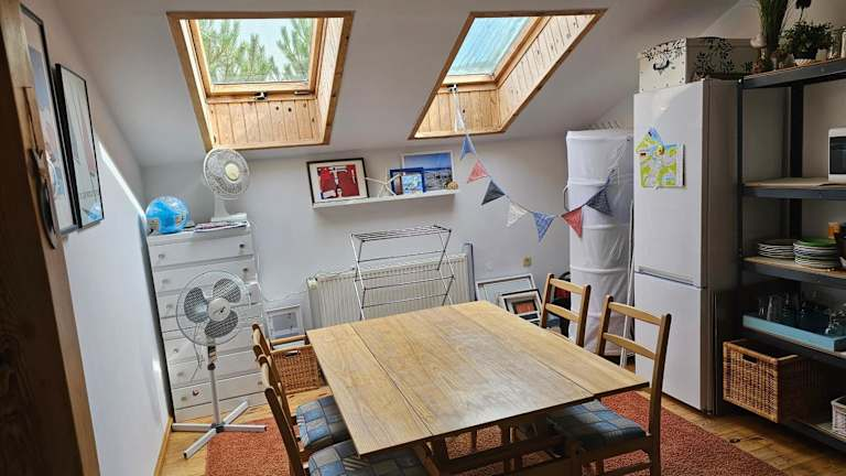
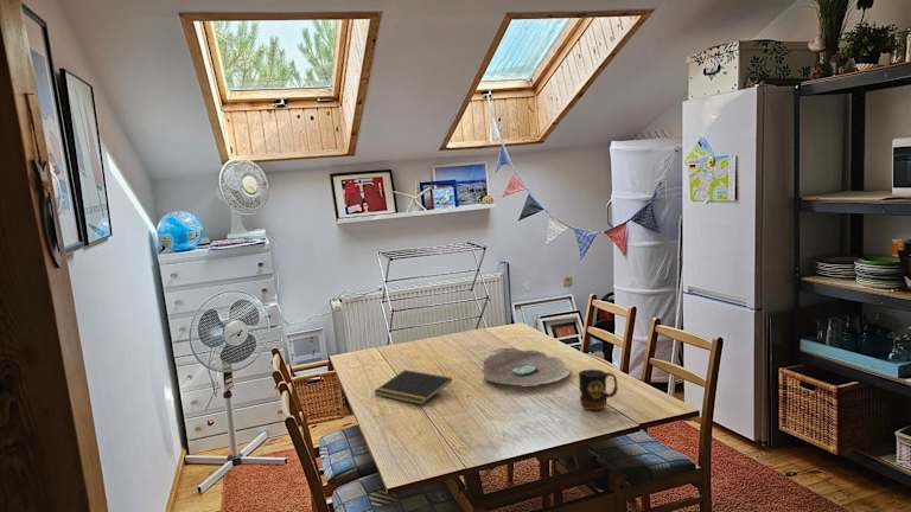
+ decorative bowl (523, 365)
+ mug (598, 389)
+ notepad (412, 385)
